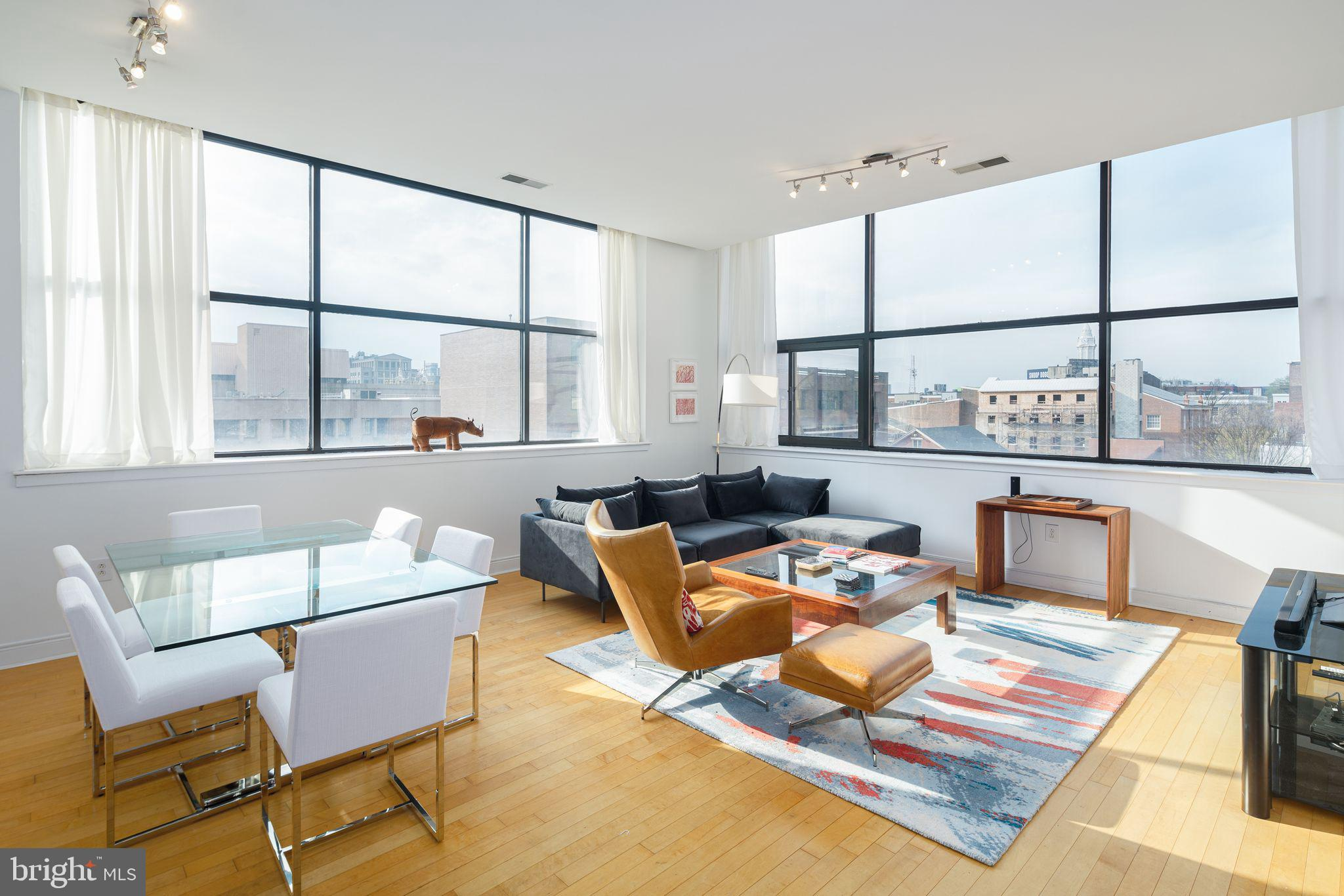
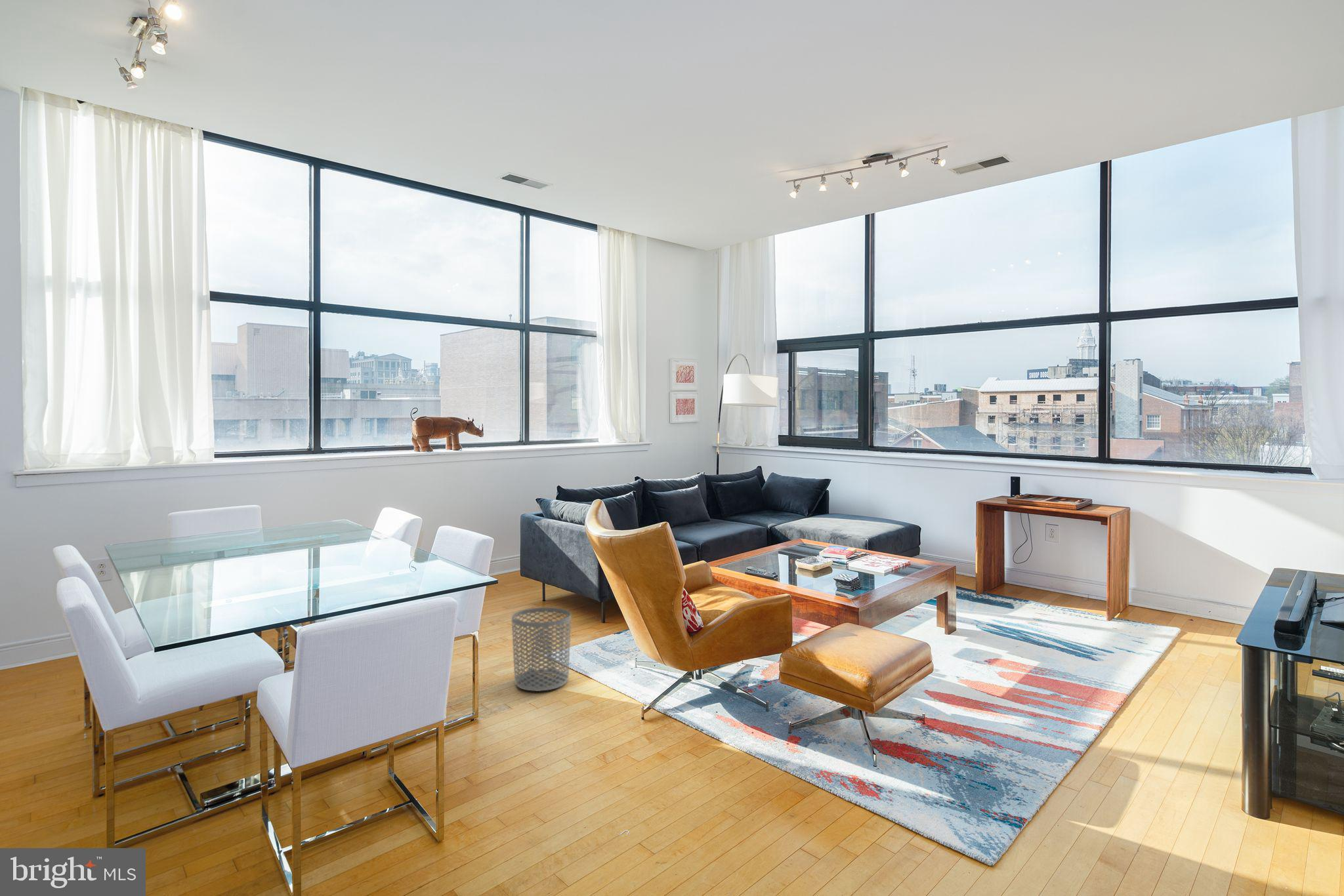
+ waste bin (541, 649)
